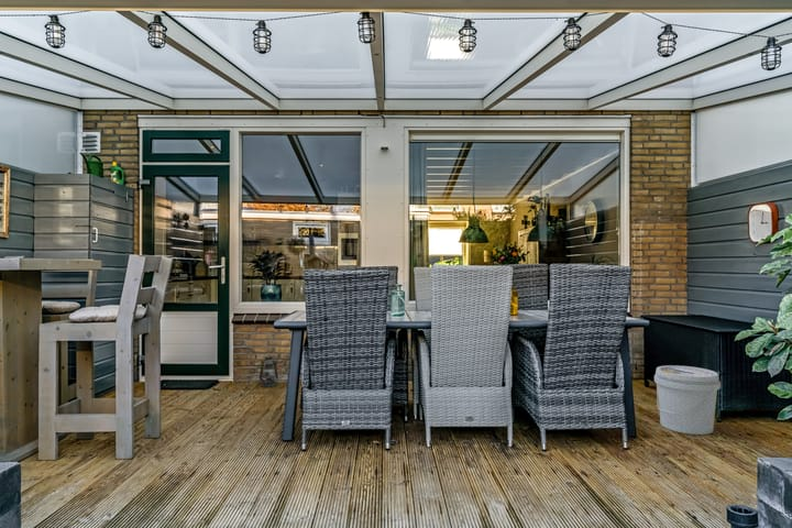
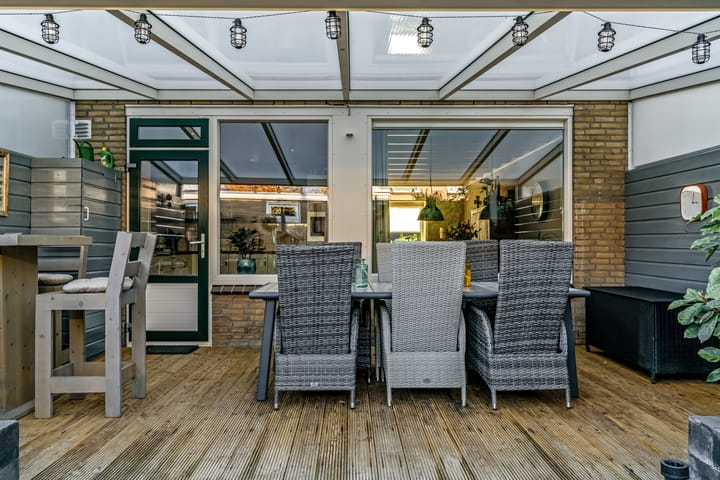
- lantern (270, 370)
- bucket (685, 398)
